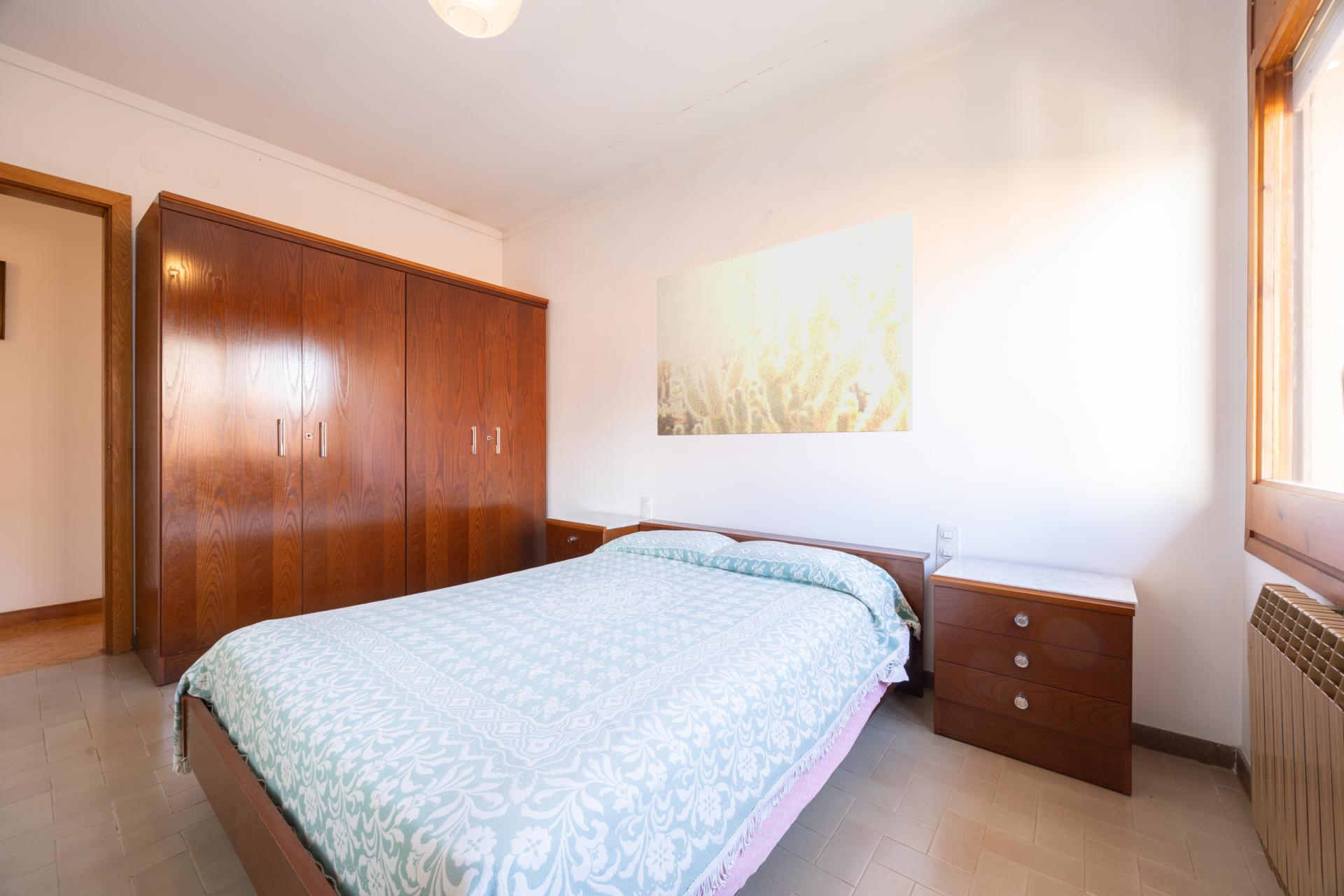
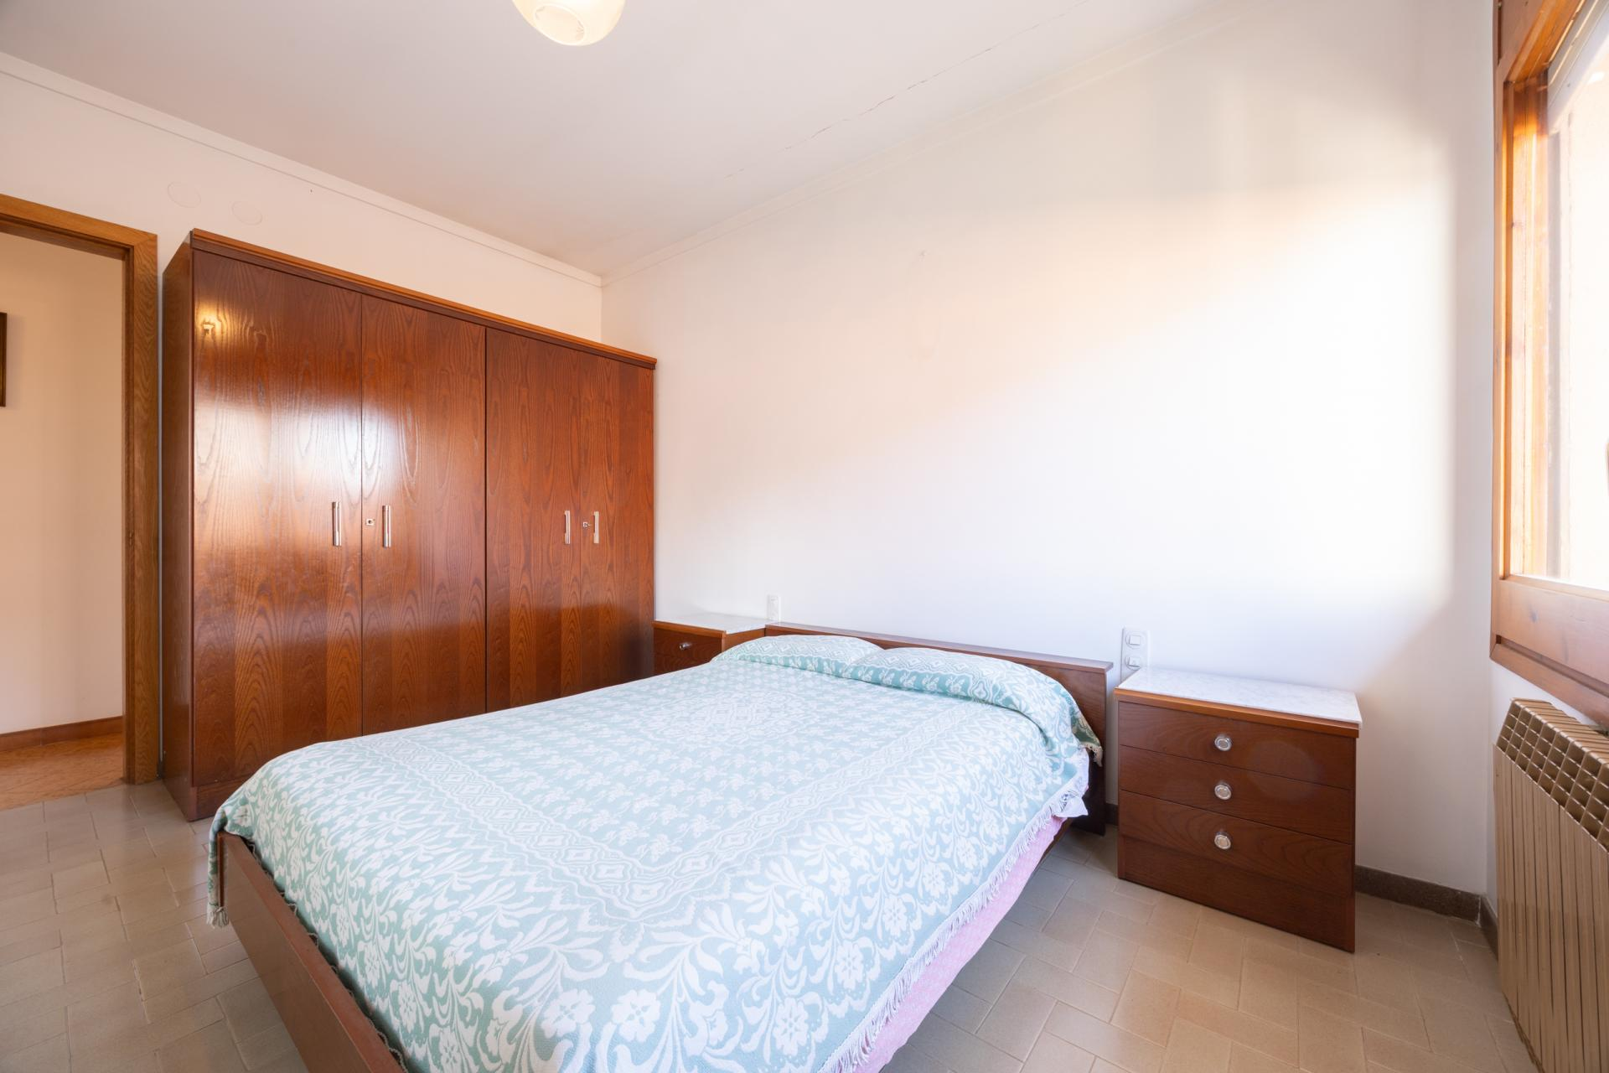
- wall art (764, 342)
